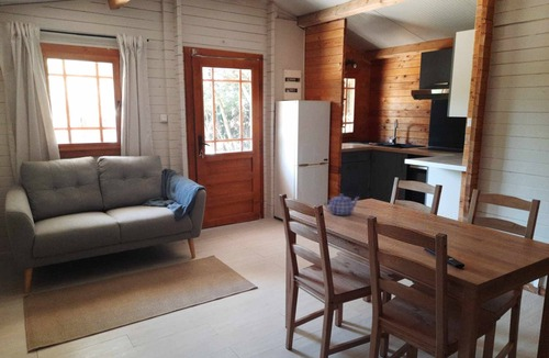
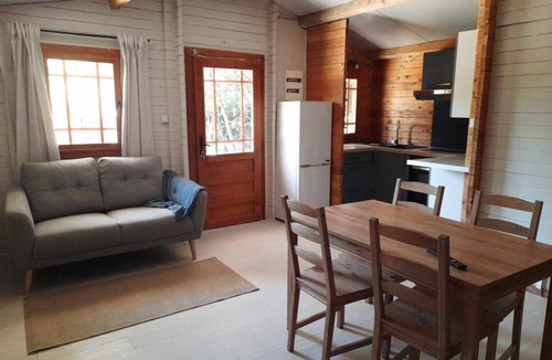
- teapot (341, 203)
